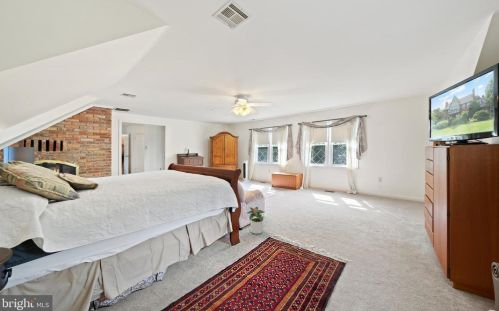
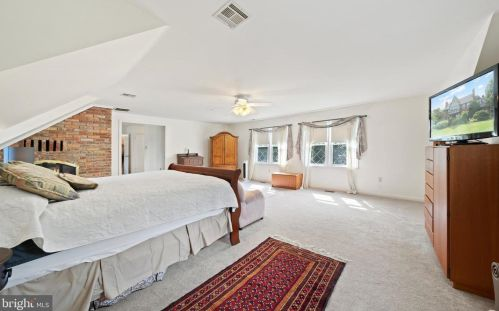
- potted plant (256, 220)
